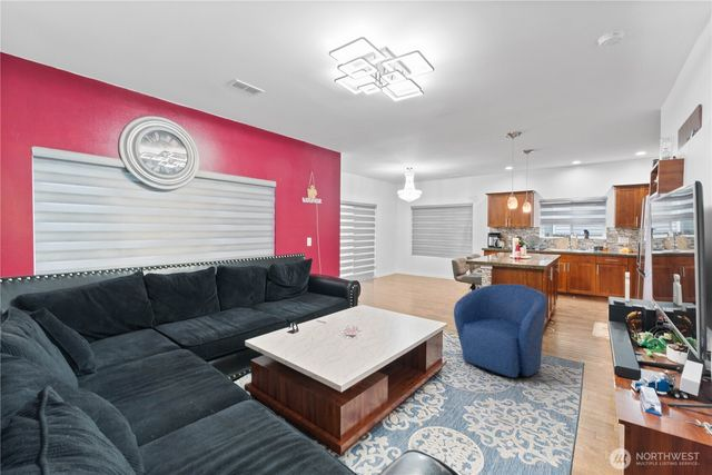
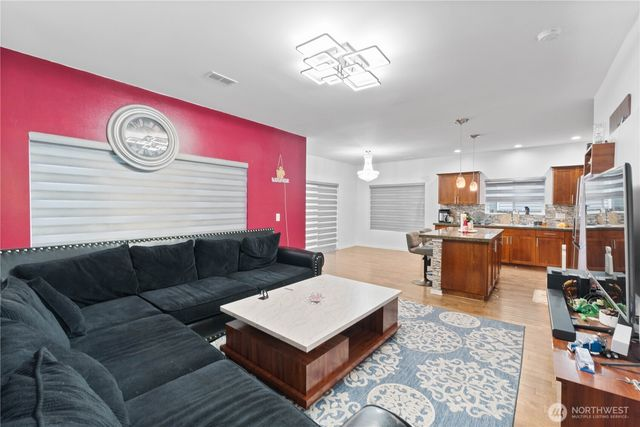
- armchair (503, 325)
